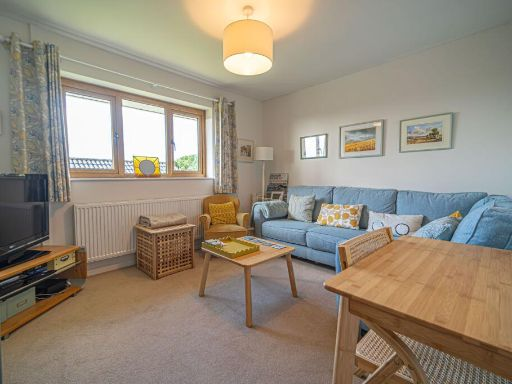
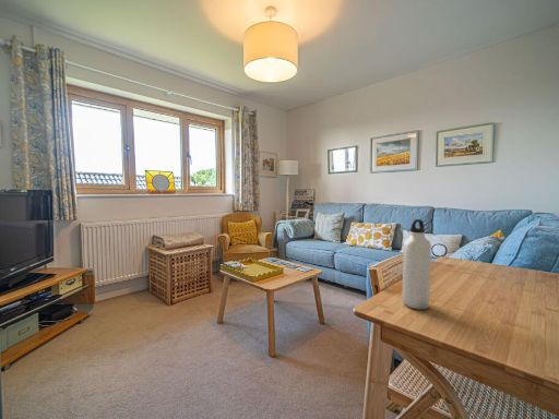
+ water bottle (416, 262)
